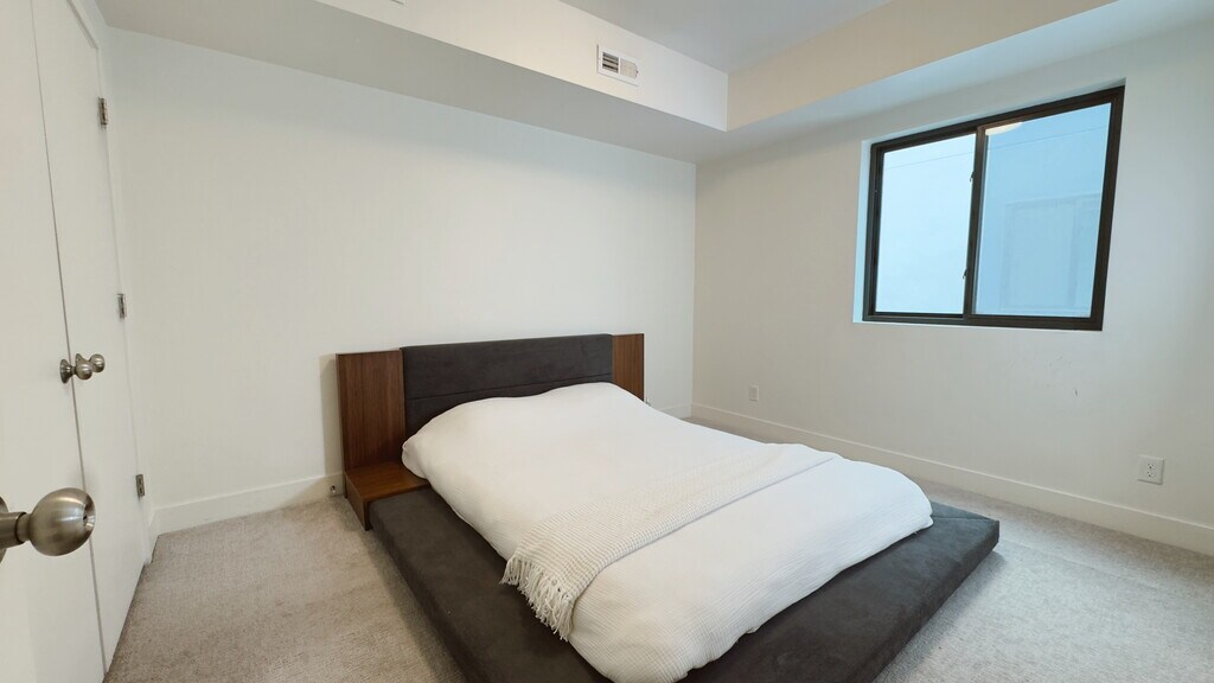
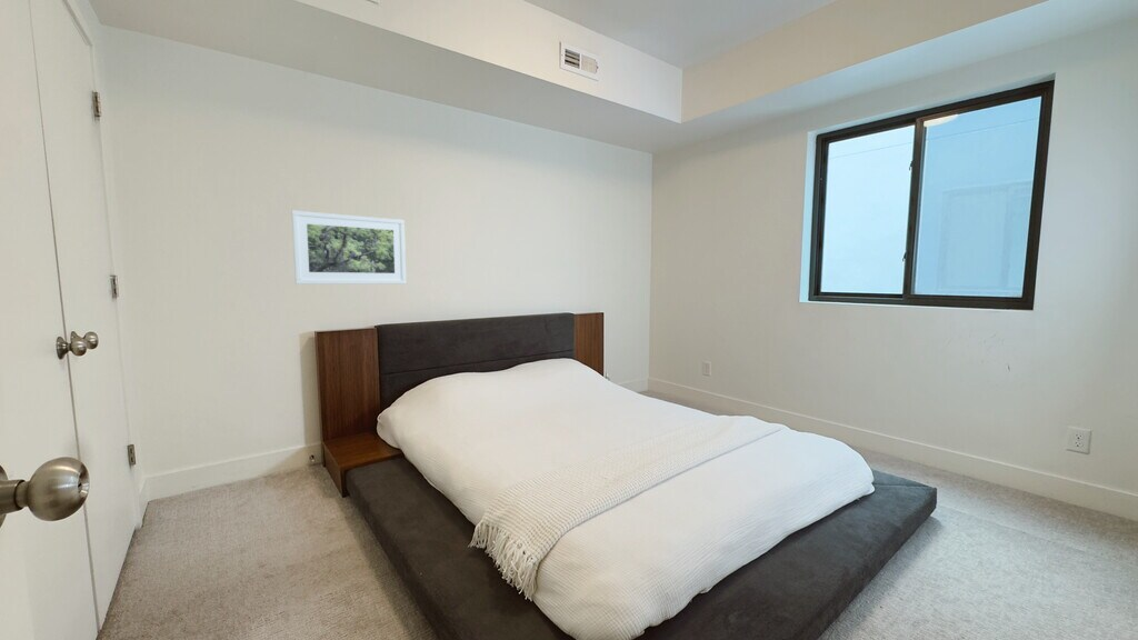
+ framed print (352, 250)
